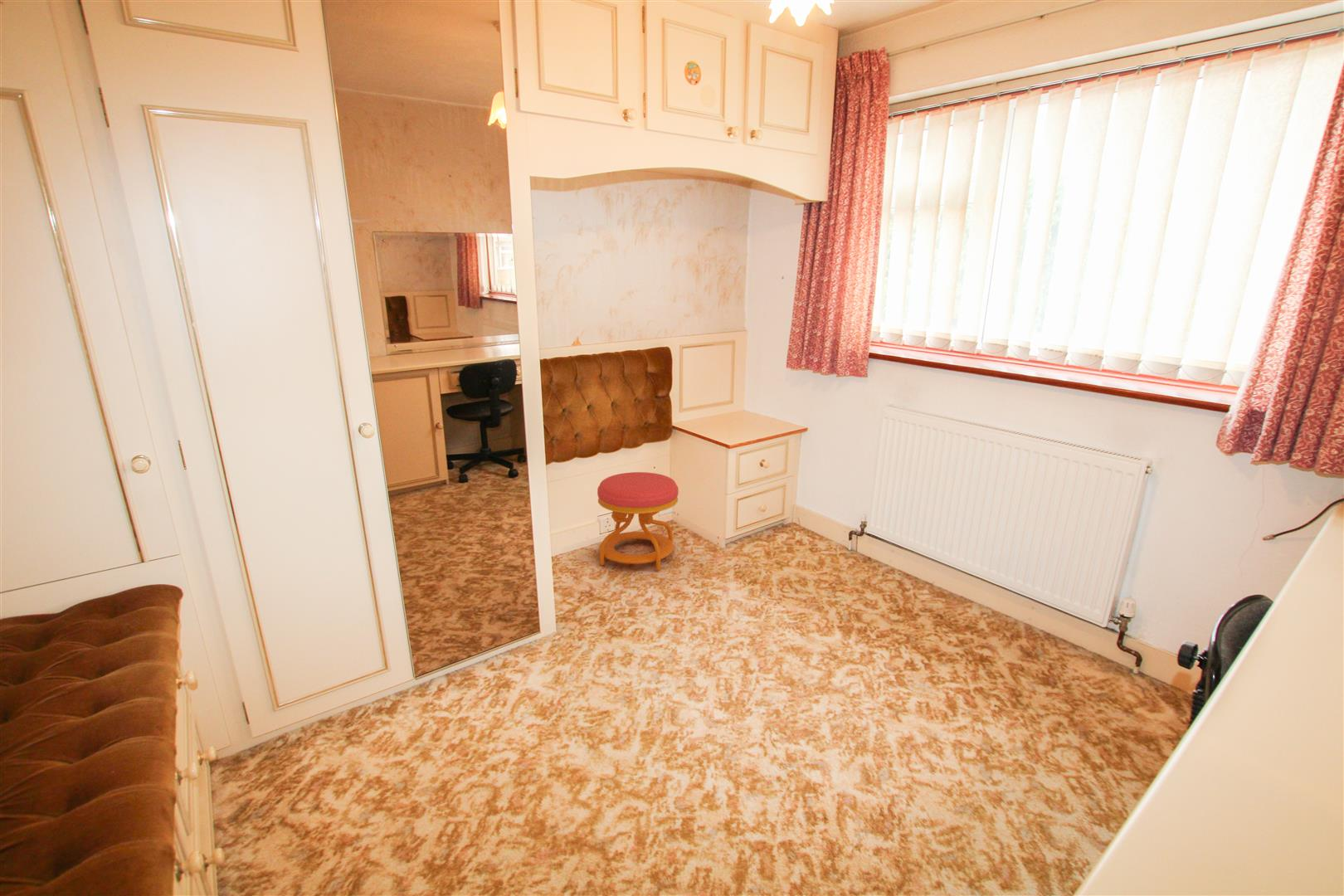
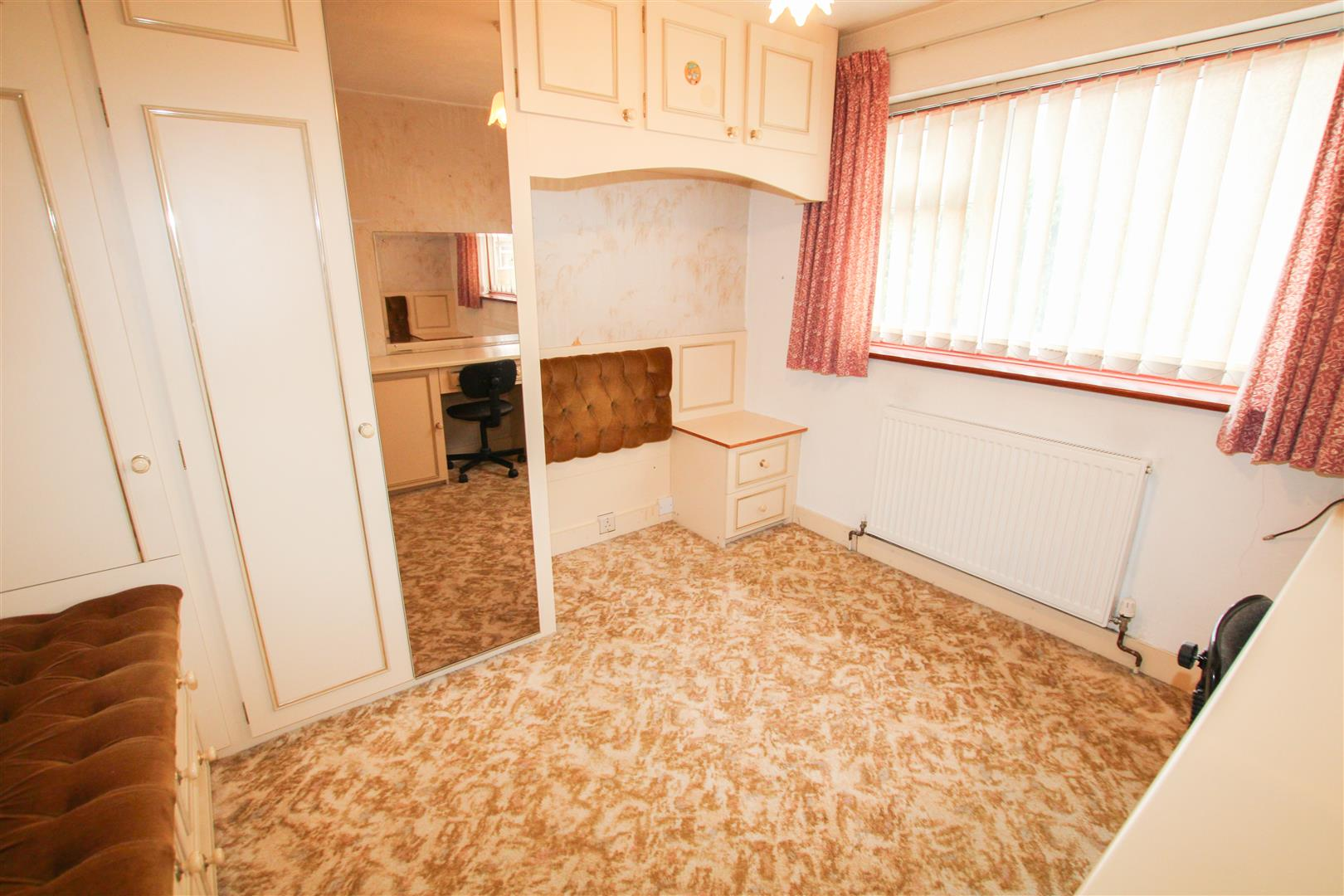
- stool (639, 517)
